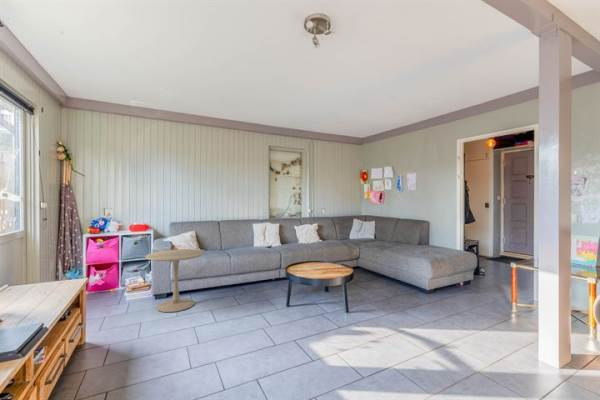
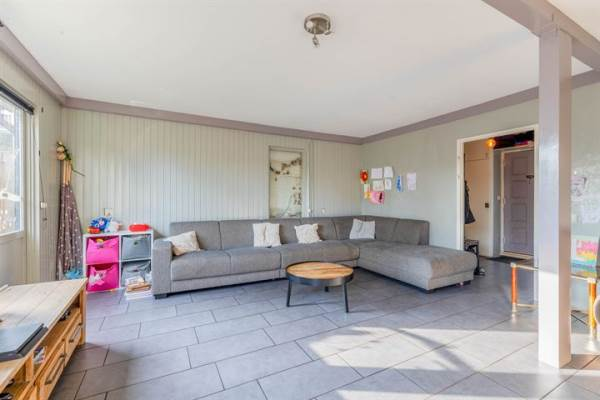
- side table (176, 279)
